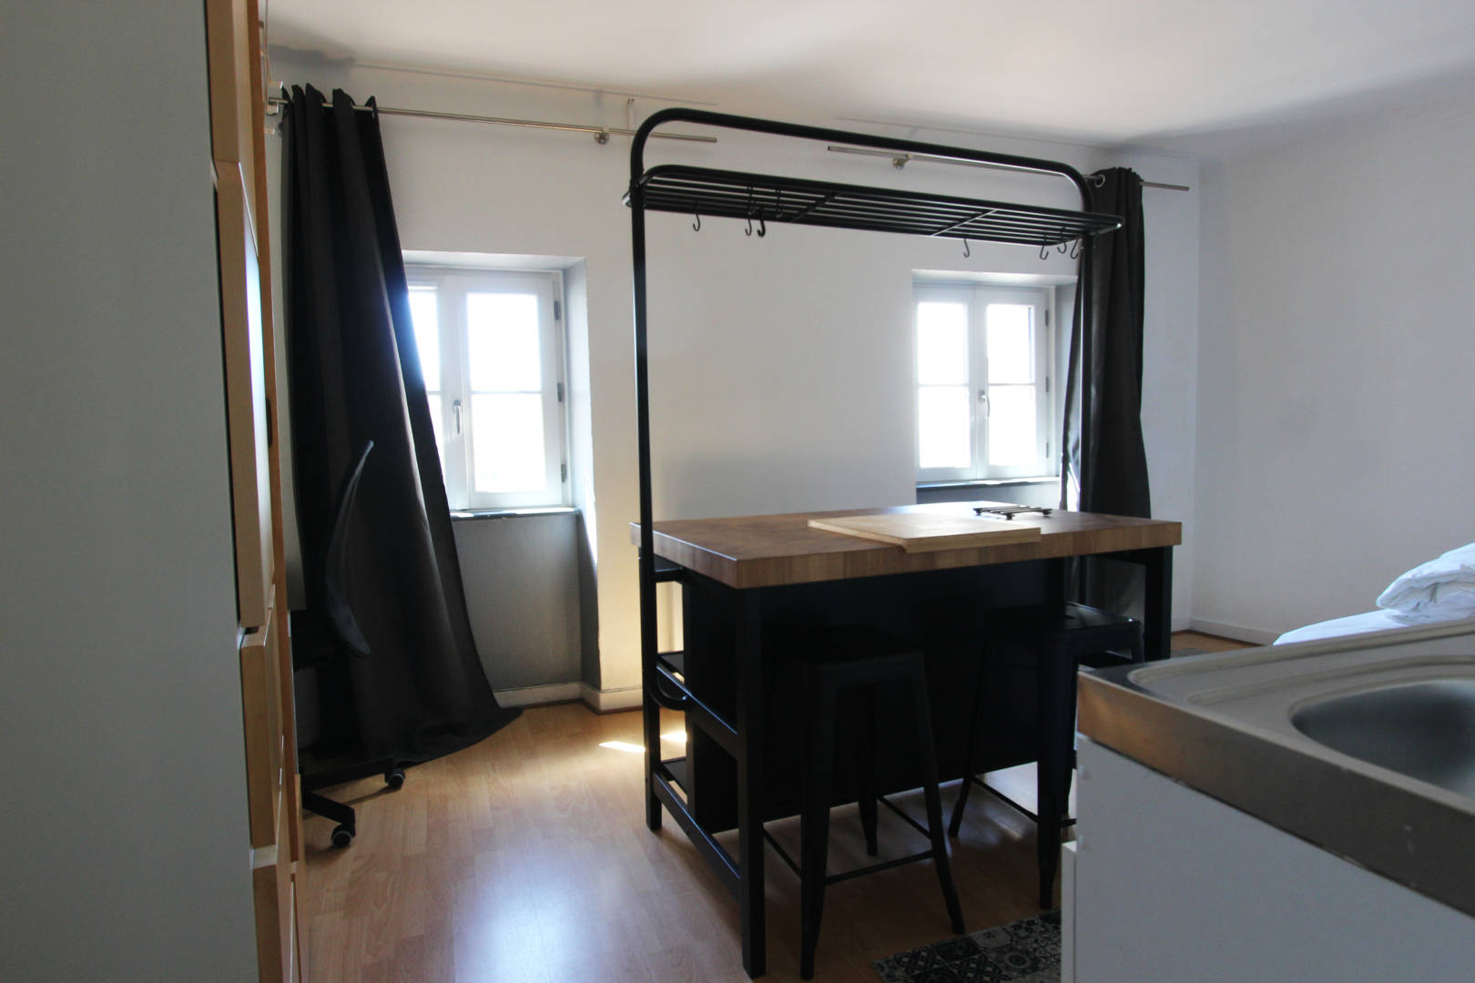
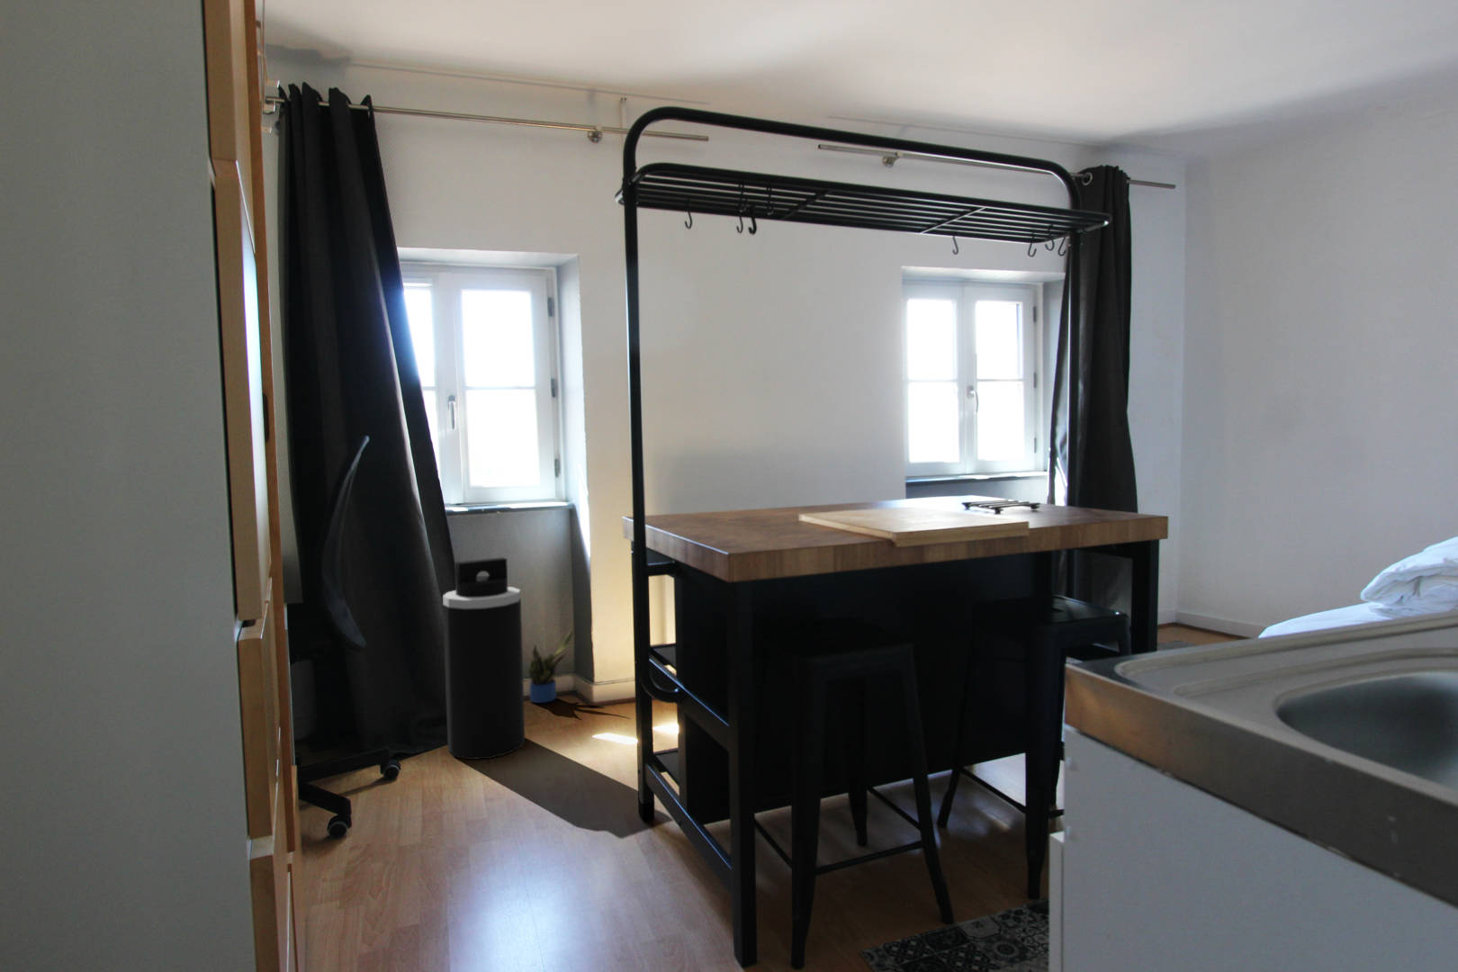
+ potted plant (549, 663)
+ trash can (484, 653)
